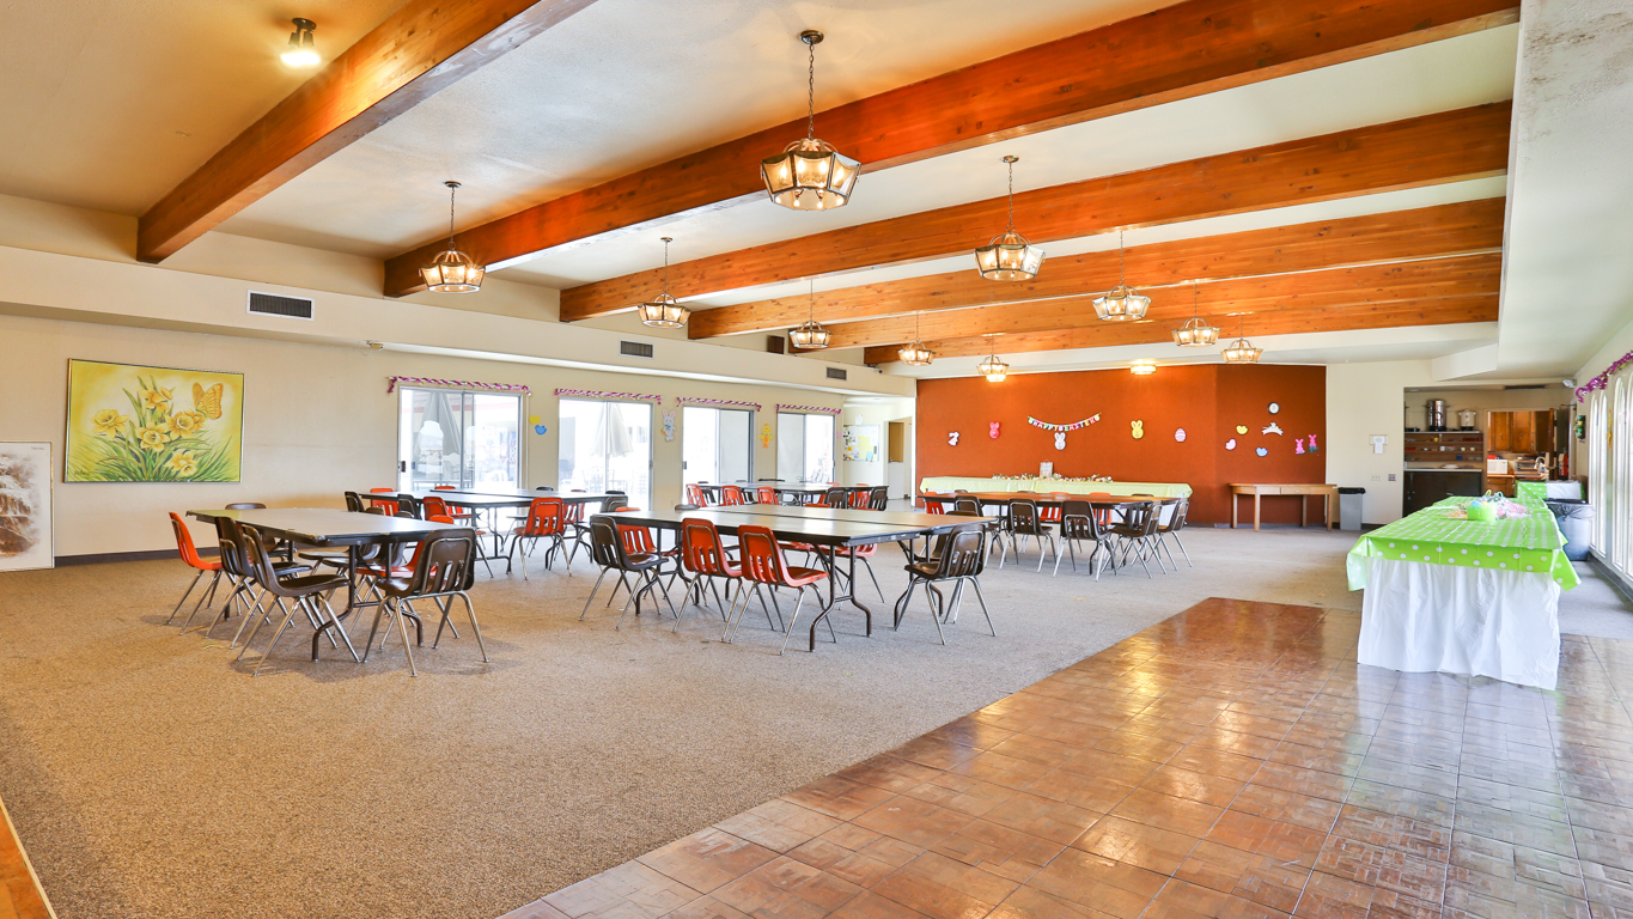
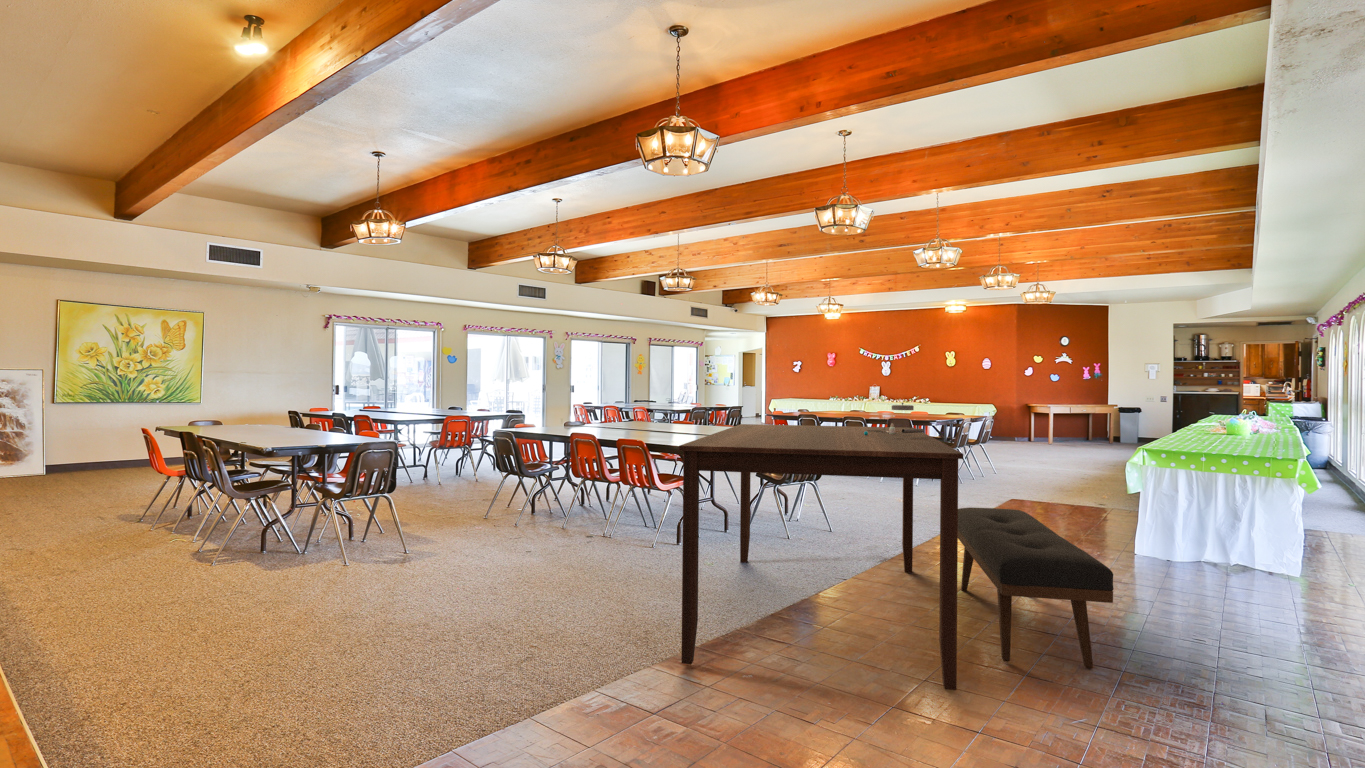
+ dining table (903, 507)
